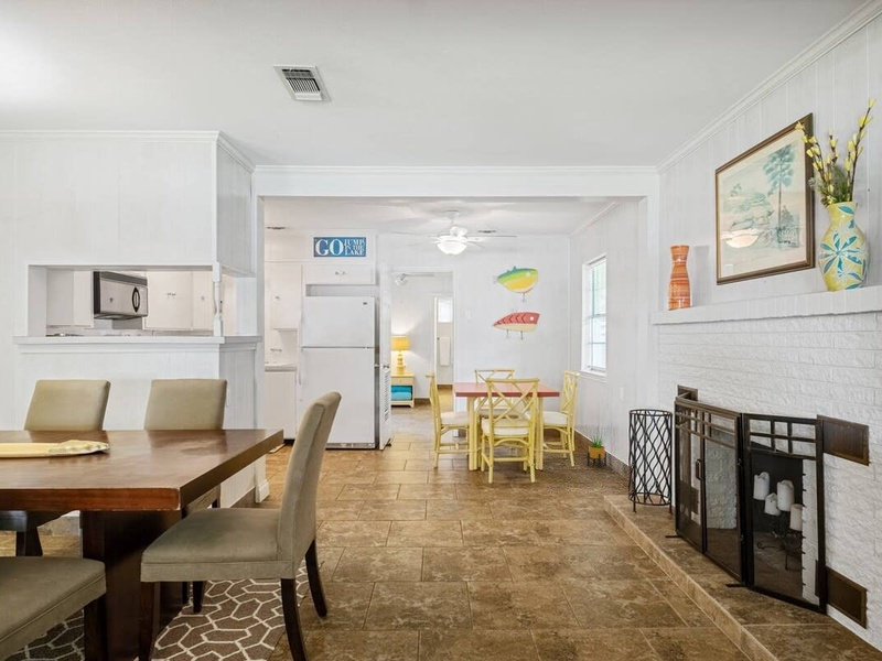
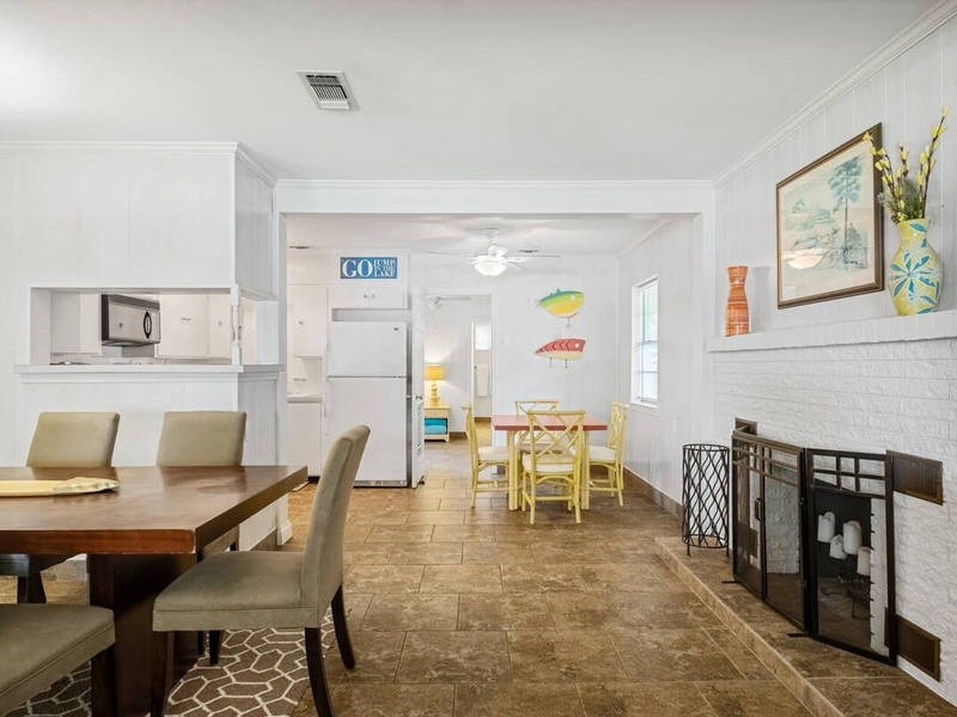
- potted plant (596, 449)
